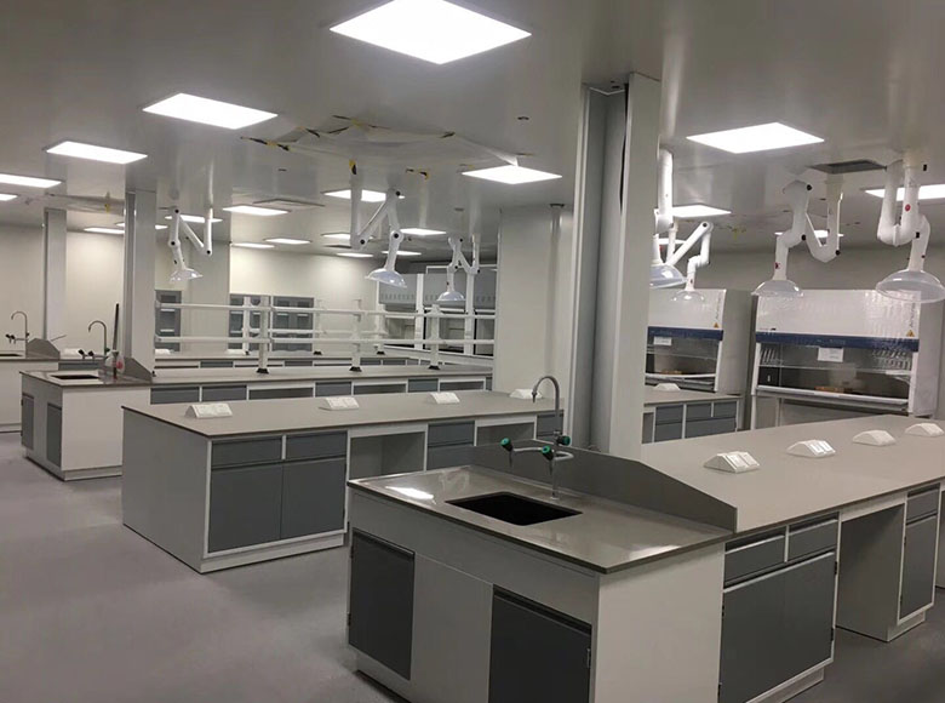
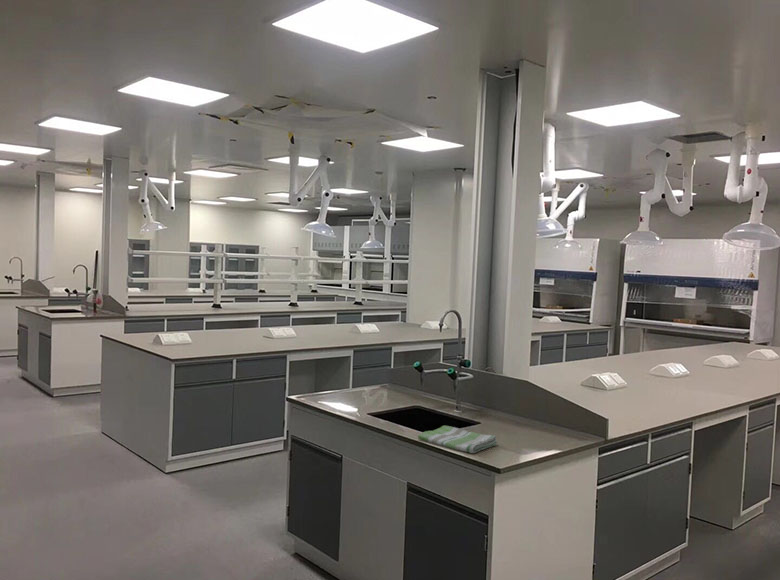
+ dish towel (457, 437)
